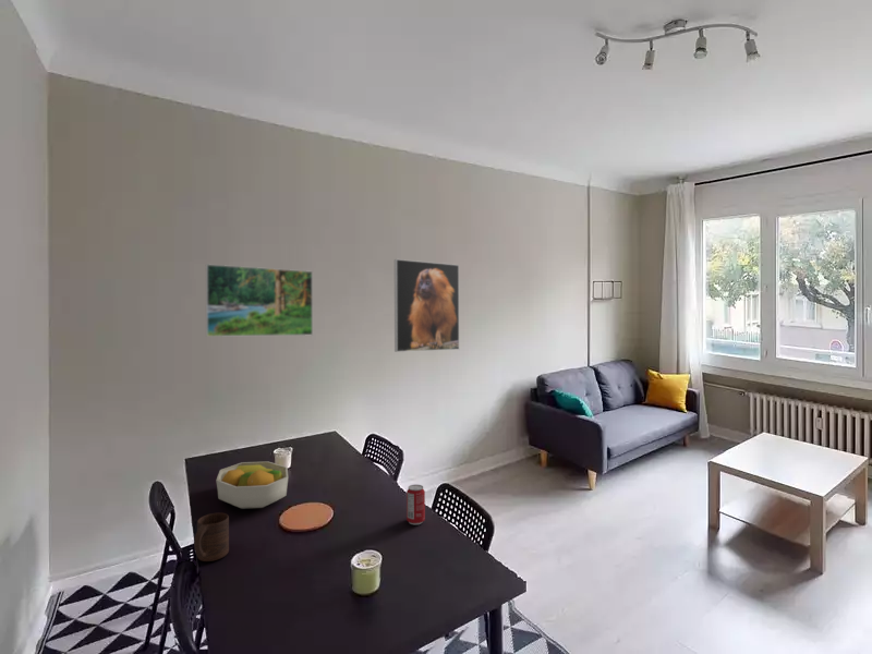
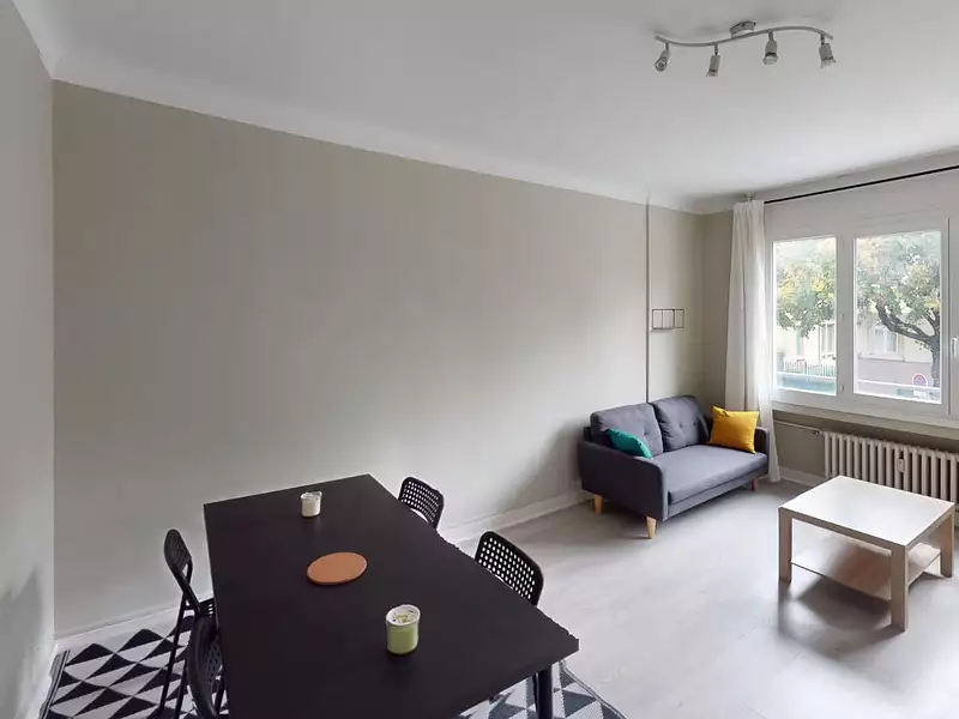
- fruit bowl (253, 480)
- beverage can (415, 504)
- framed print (427, 306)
- cup (211, 538)
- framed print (262, 302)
